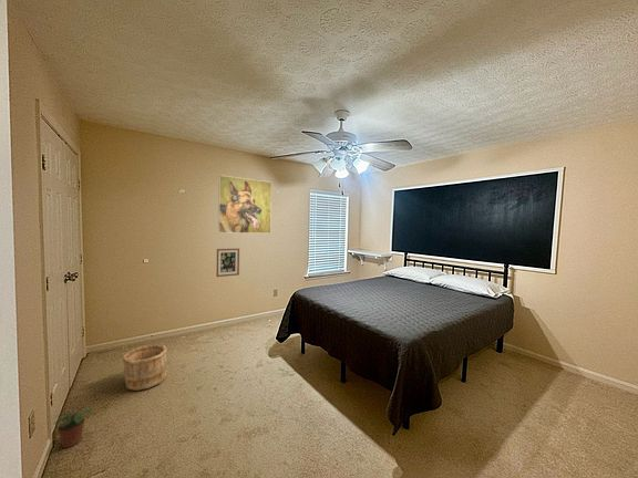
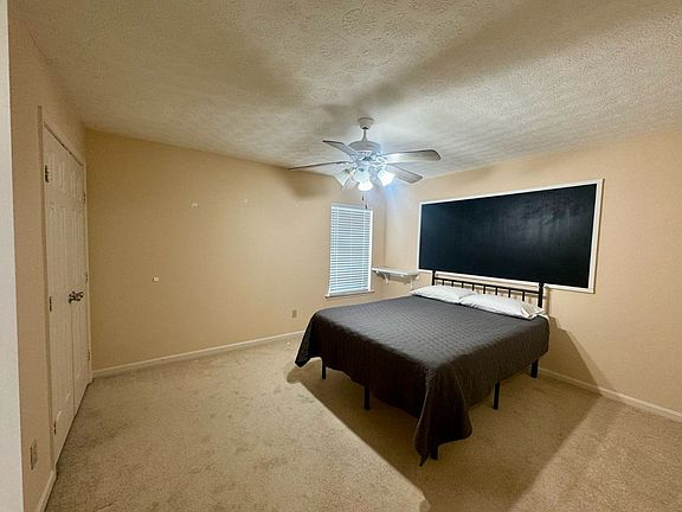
- wooden bucket (145, 366)
- potted plant (73, 426)
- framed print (246, 206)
- wall art (228, 262)
